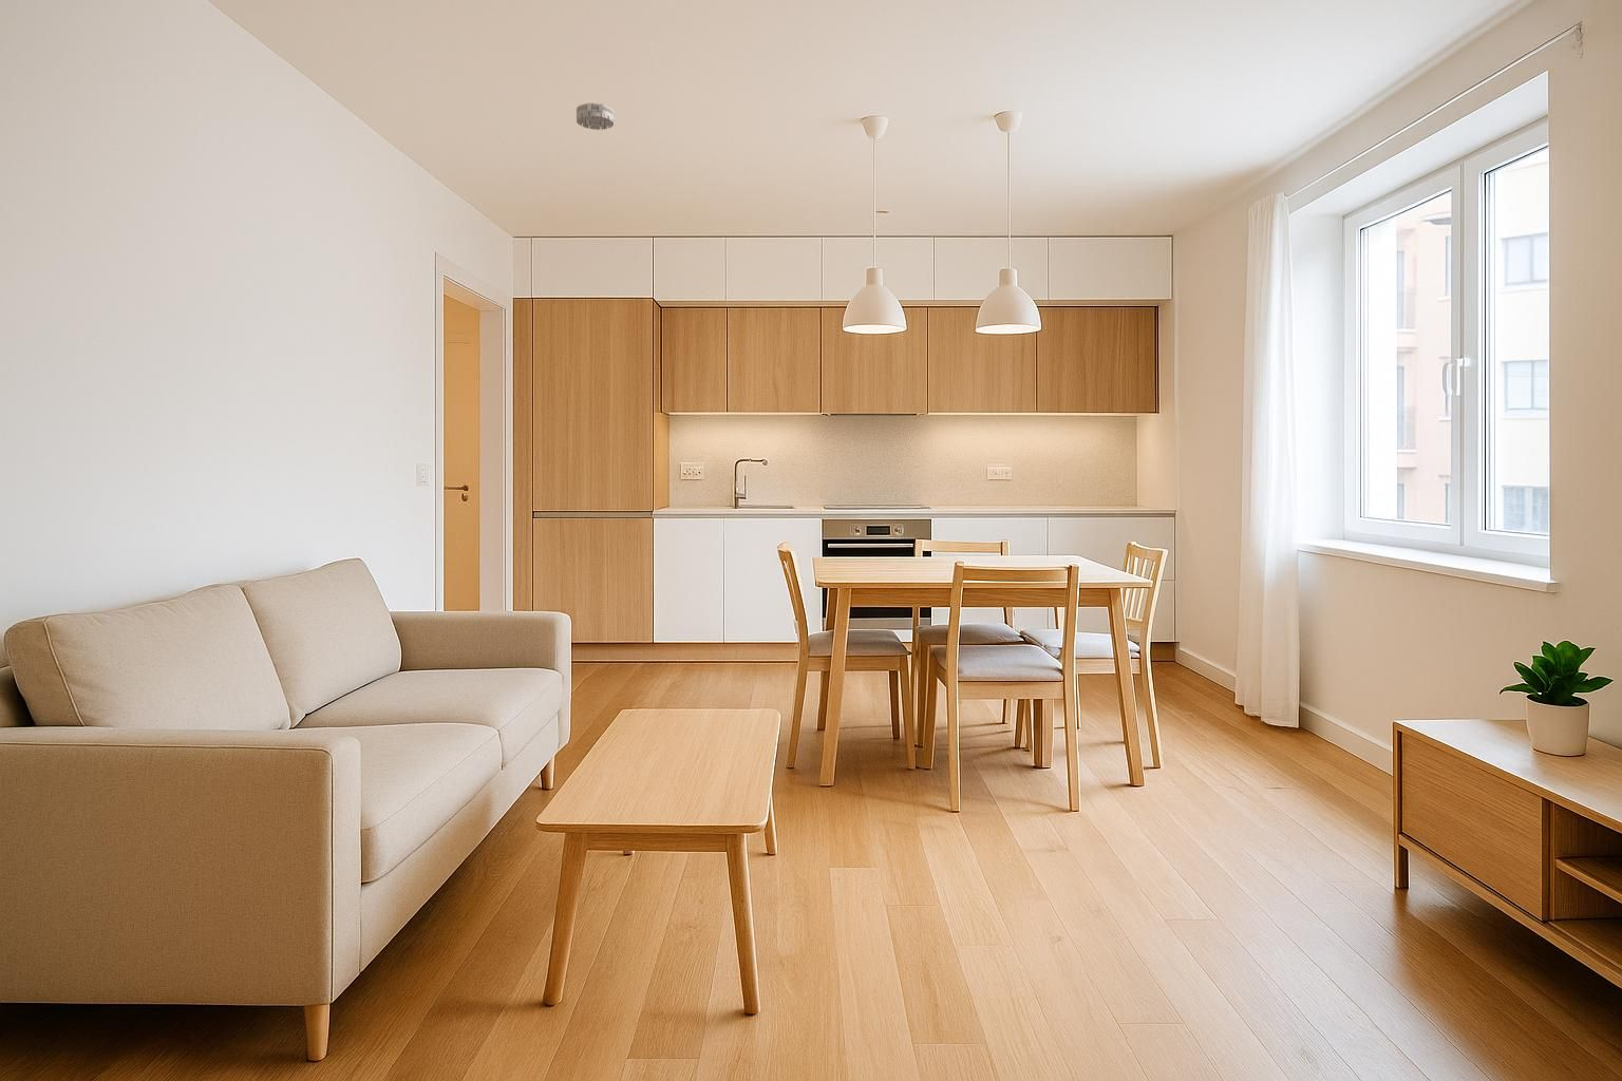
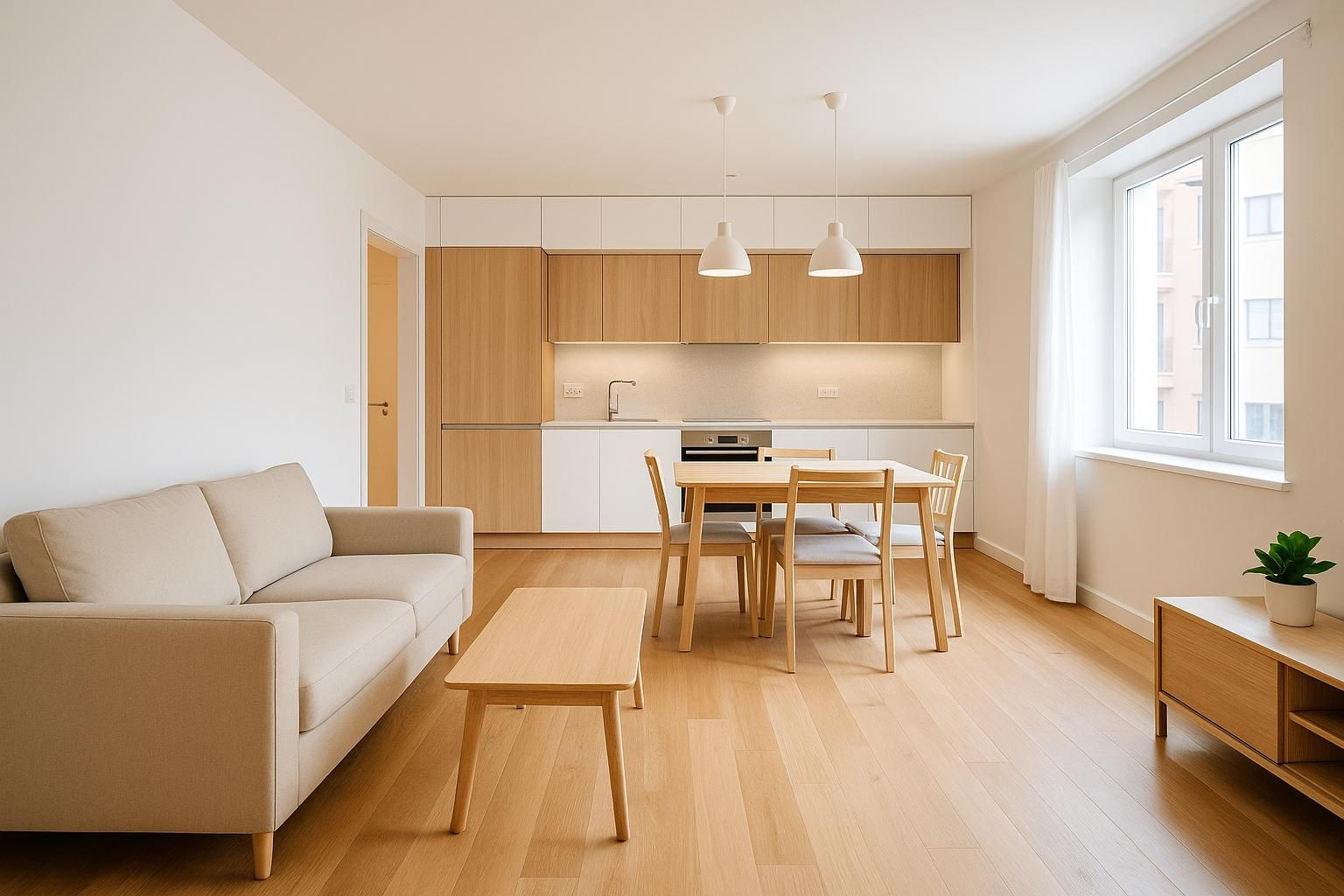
- smoke detector (595, 115)
